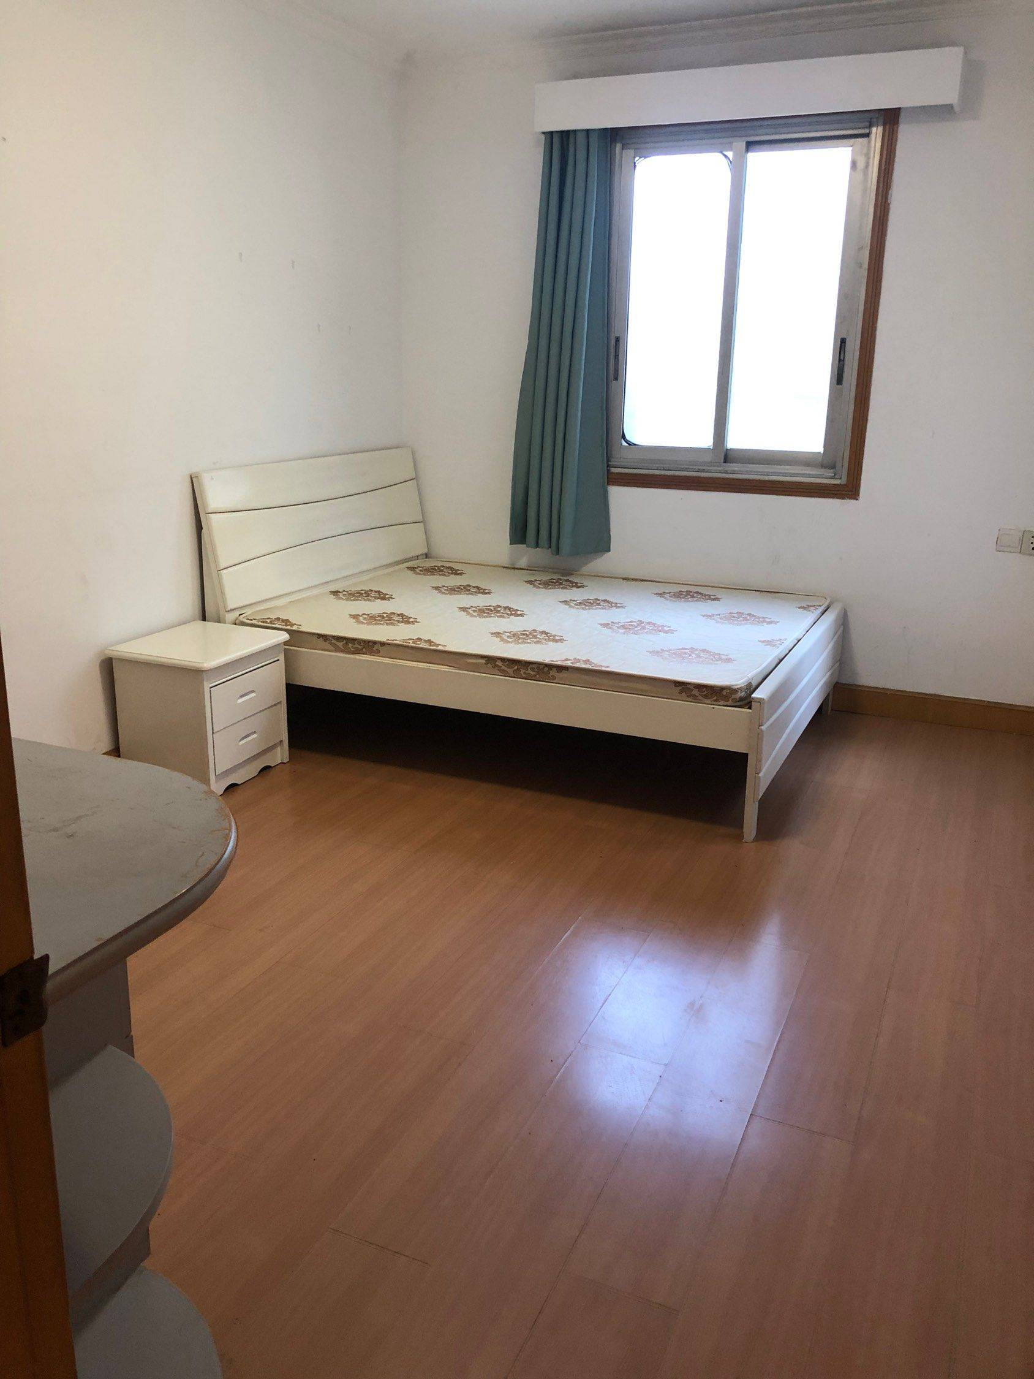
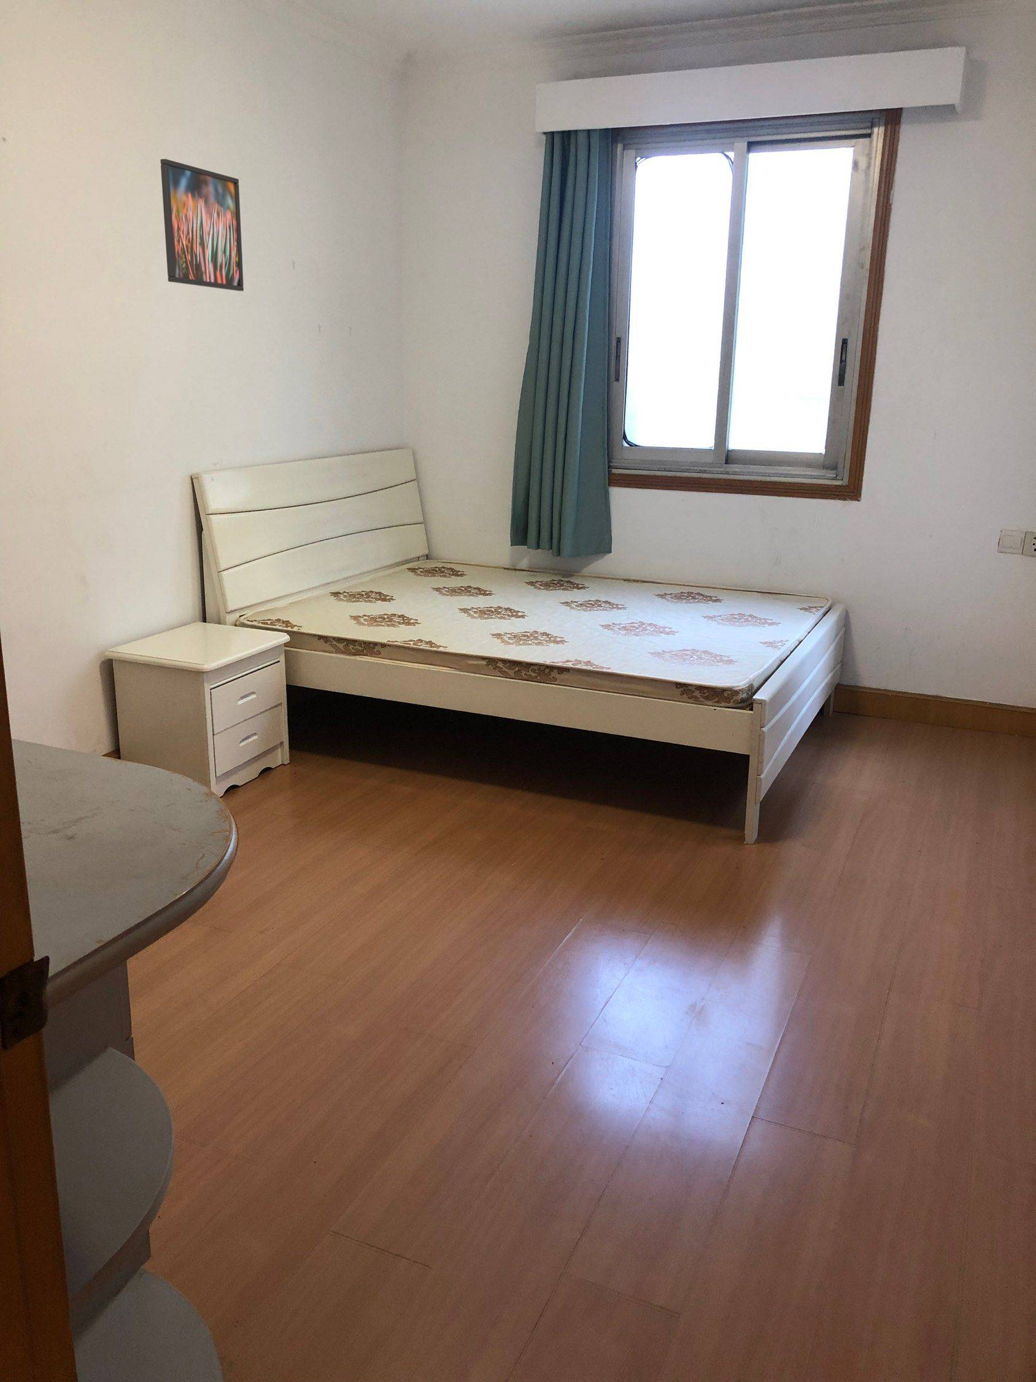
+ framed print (205, 229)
